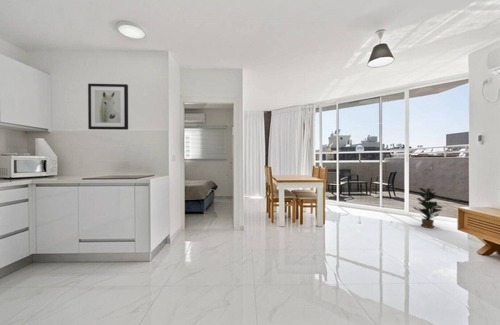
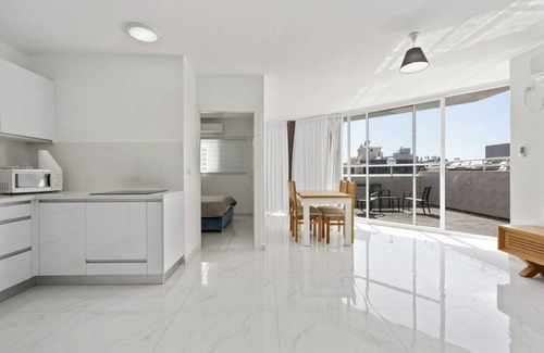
- wall art (108, 106)
- potted plant (429, 207)
